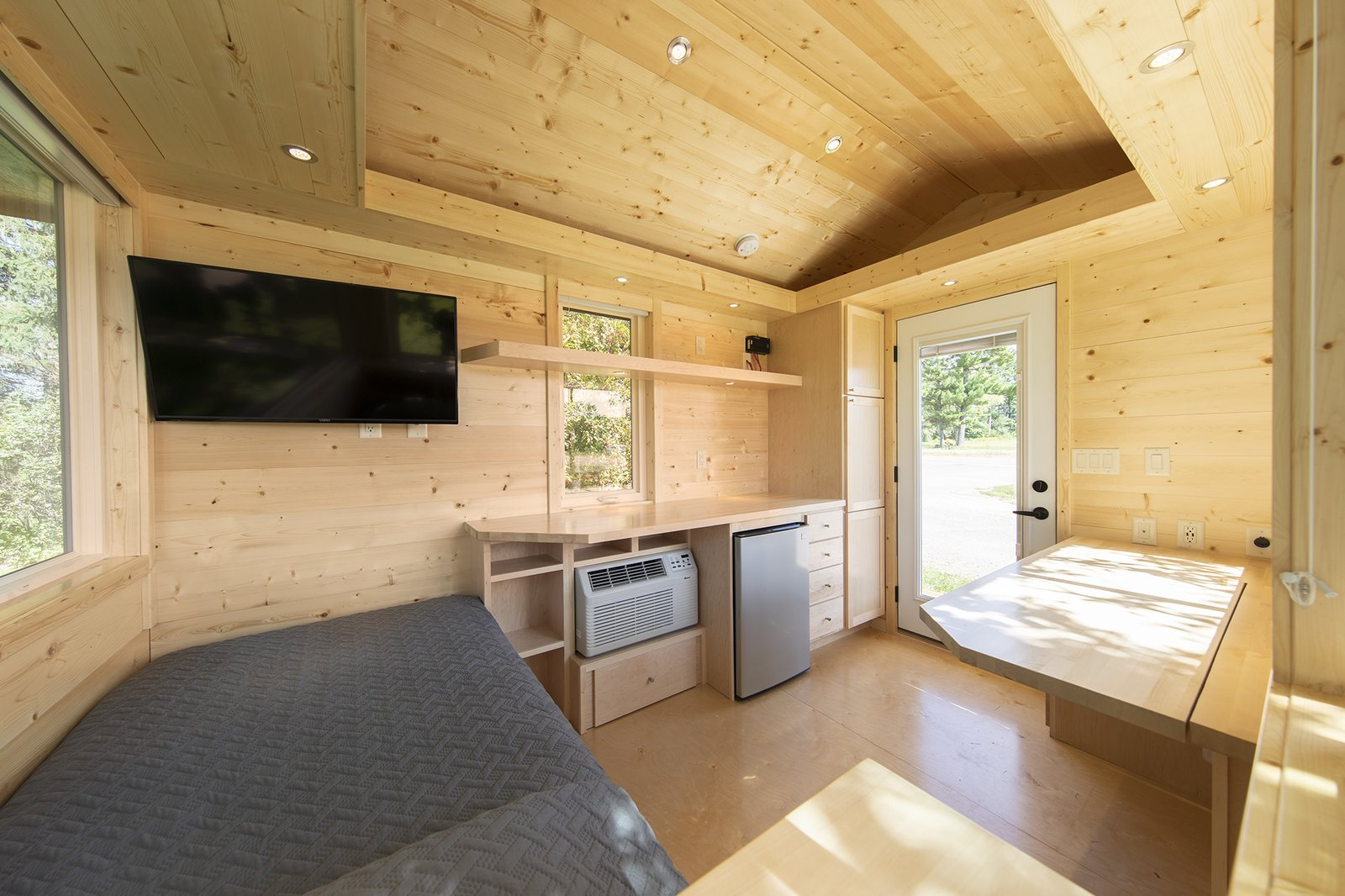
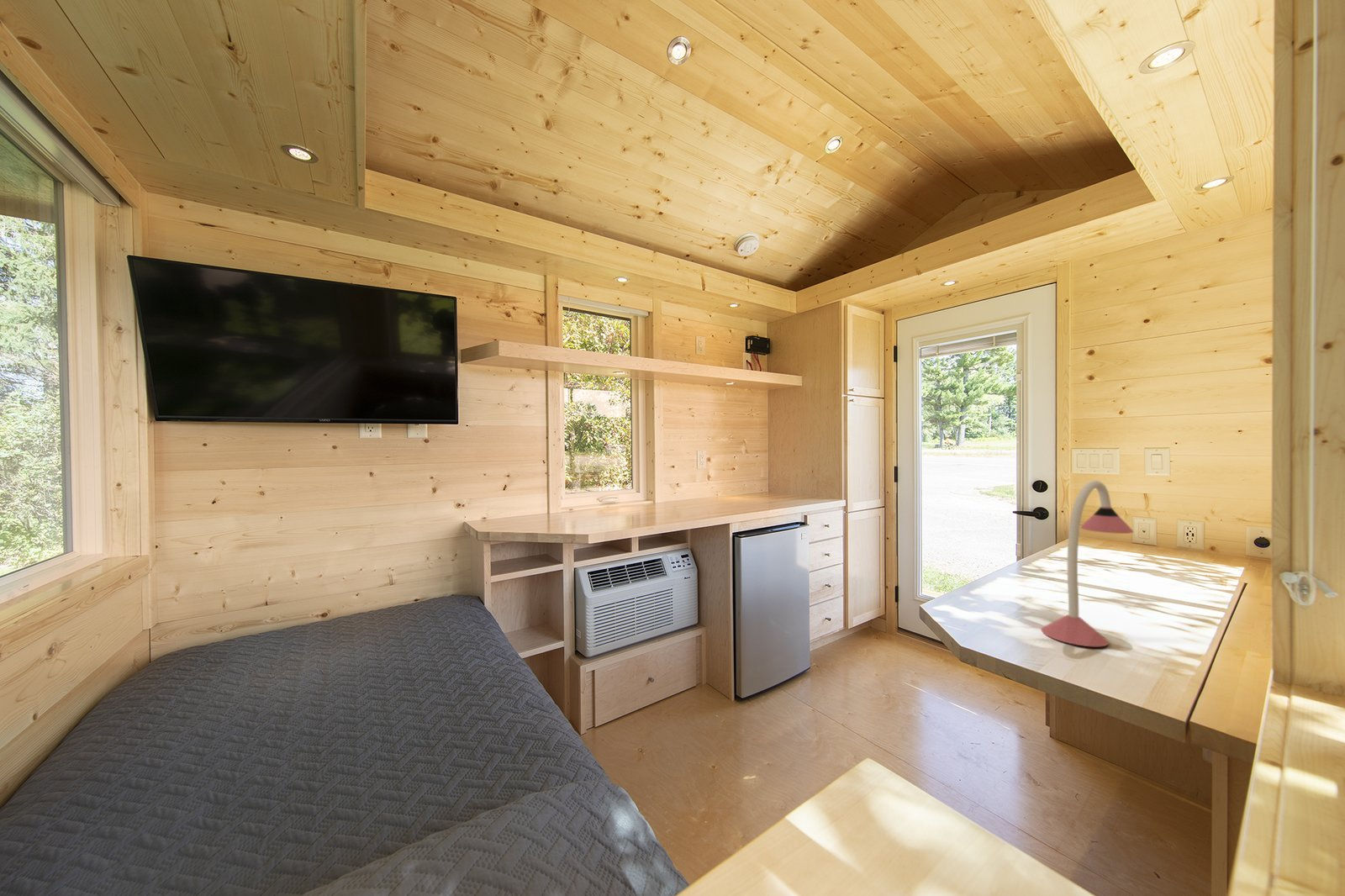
+ desk lamp (1077, 556)
